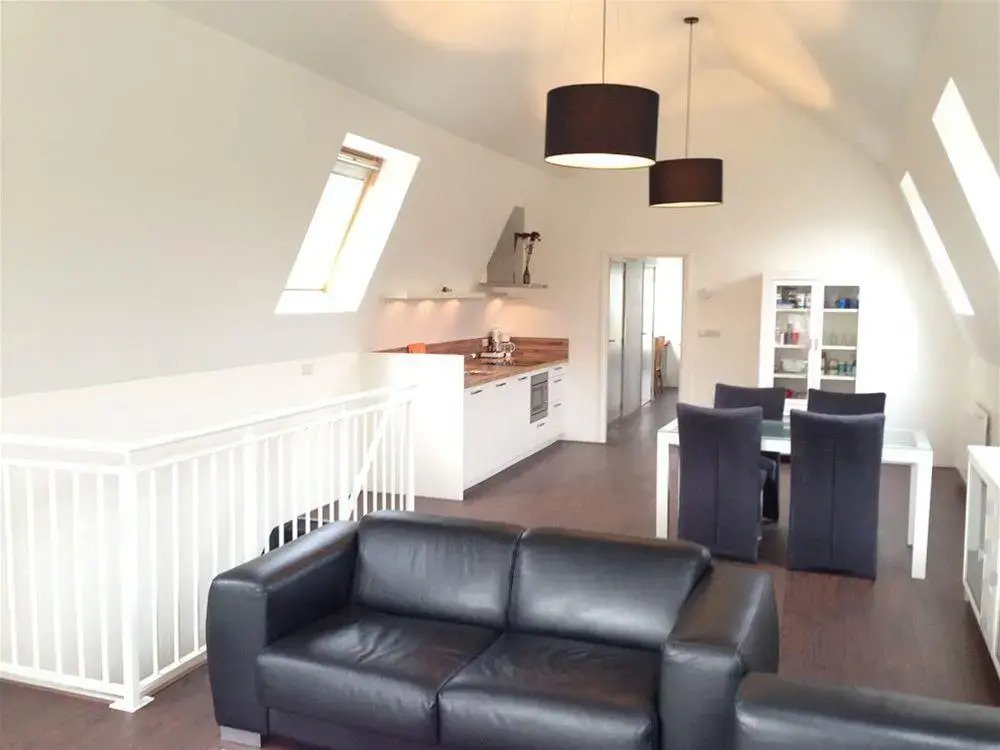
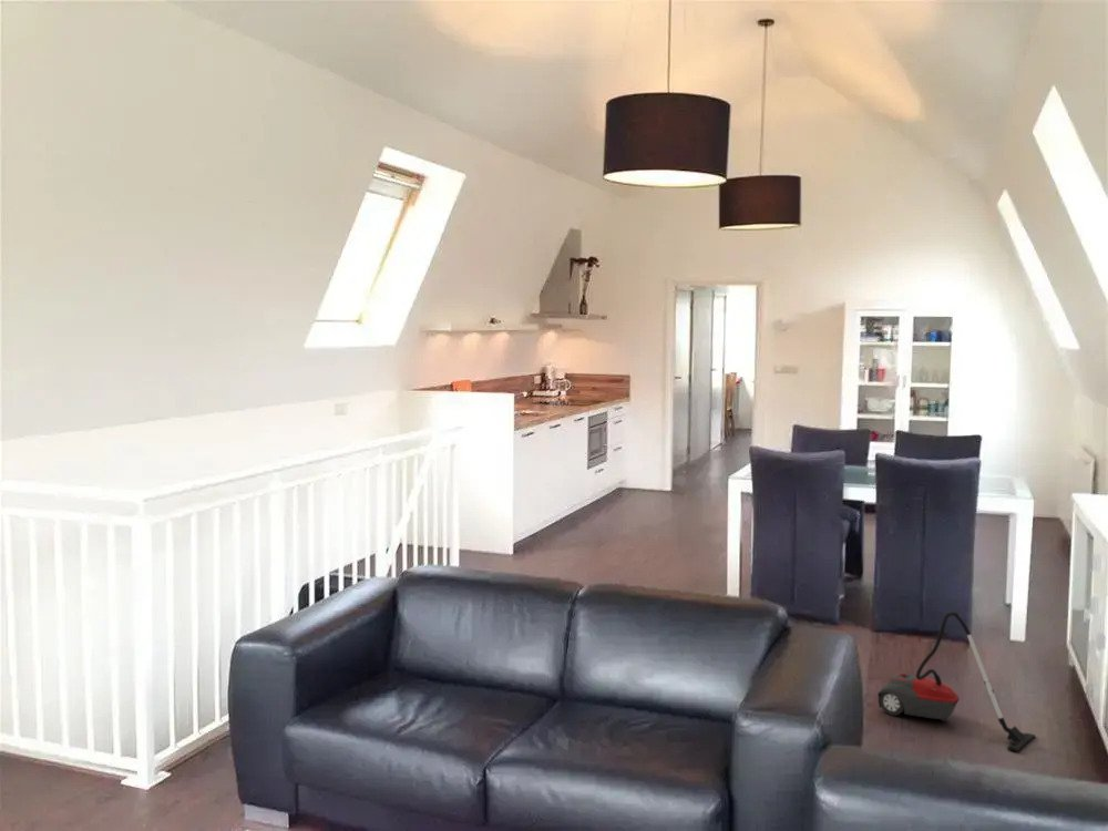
+ vacuum cleaner (938, 676)
